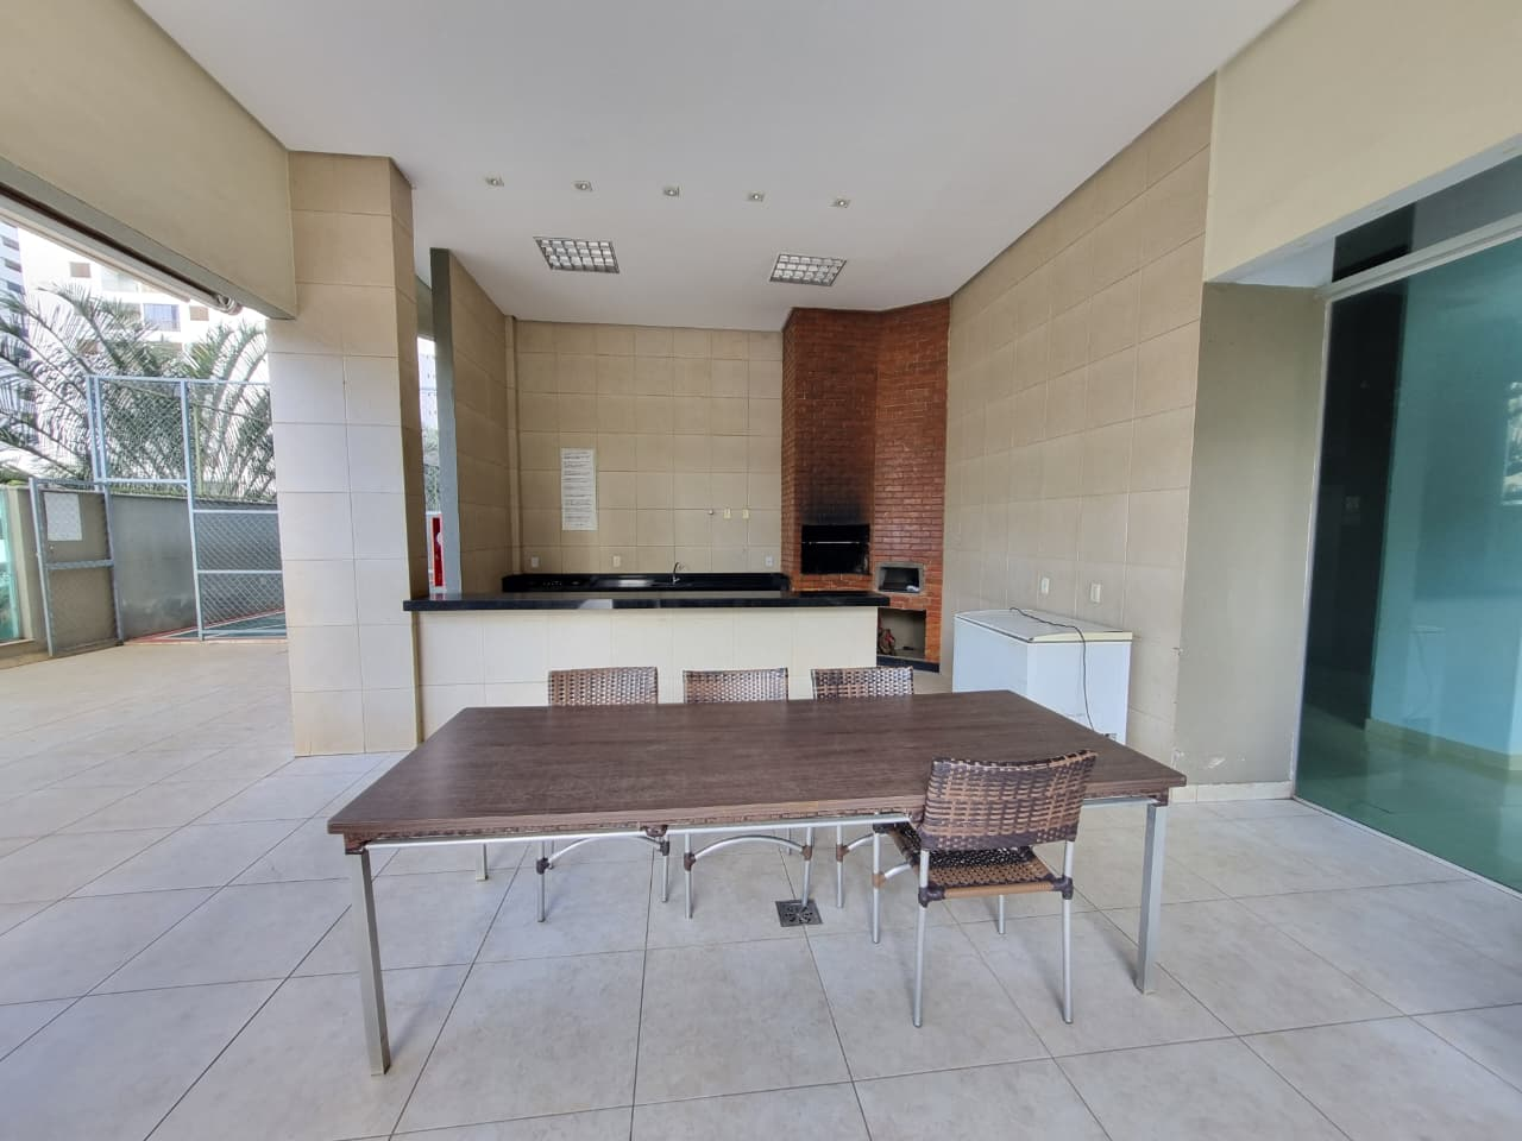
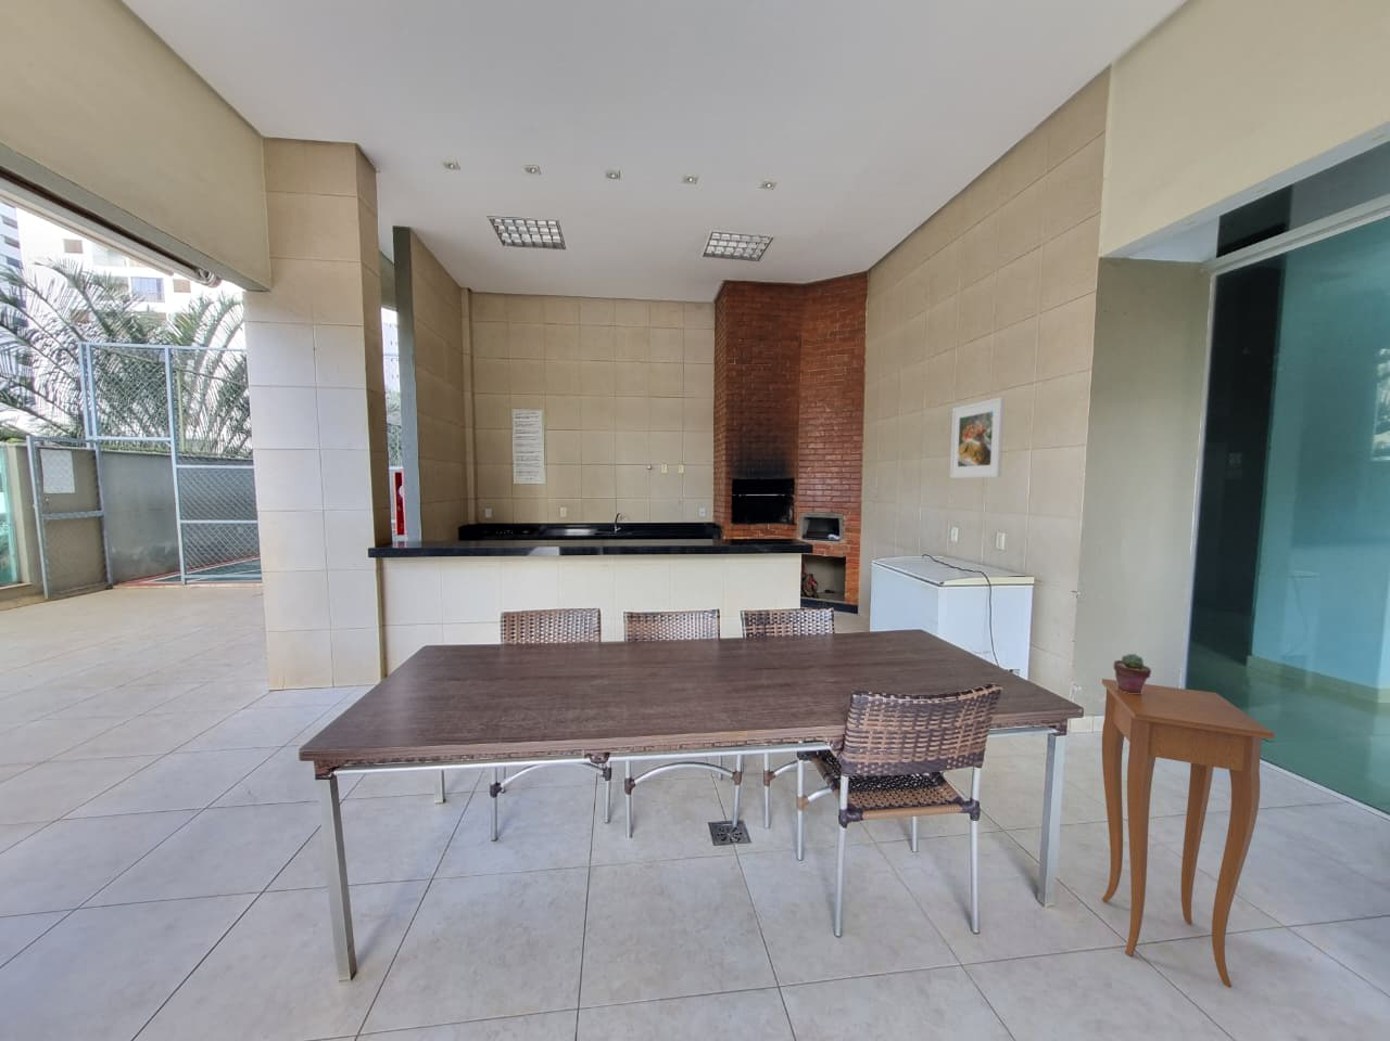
+ potted succulent (1131, 671)
+ side table (1185, 822)
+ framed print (975, 441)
